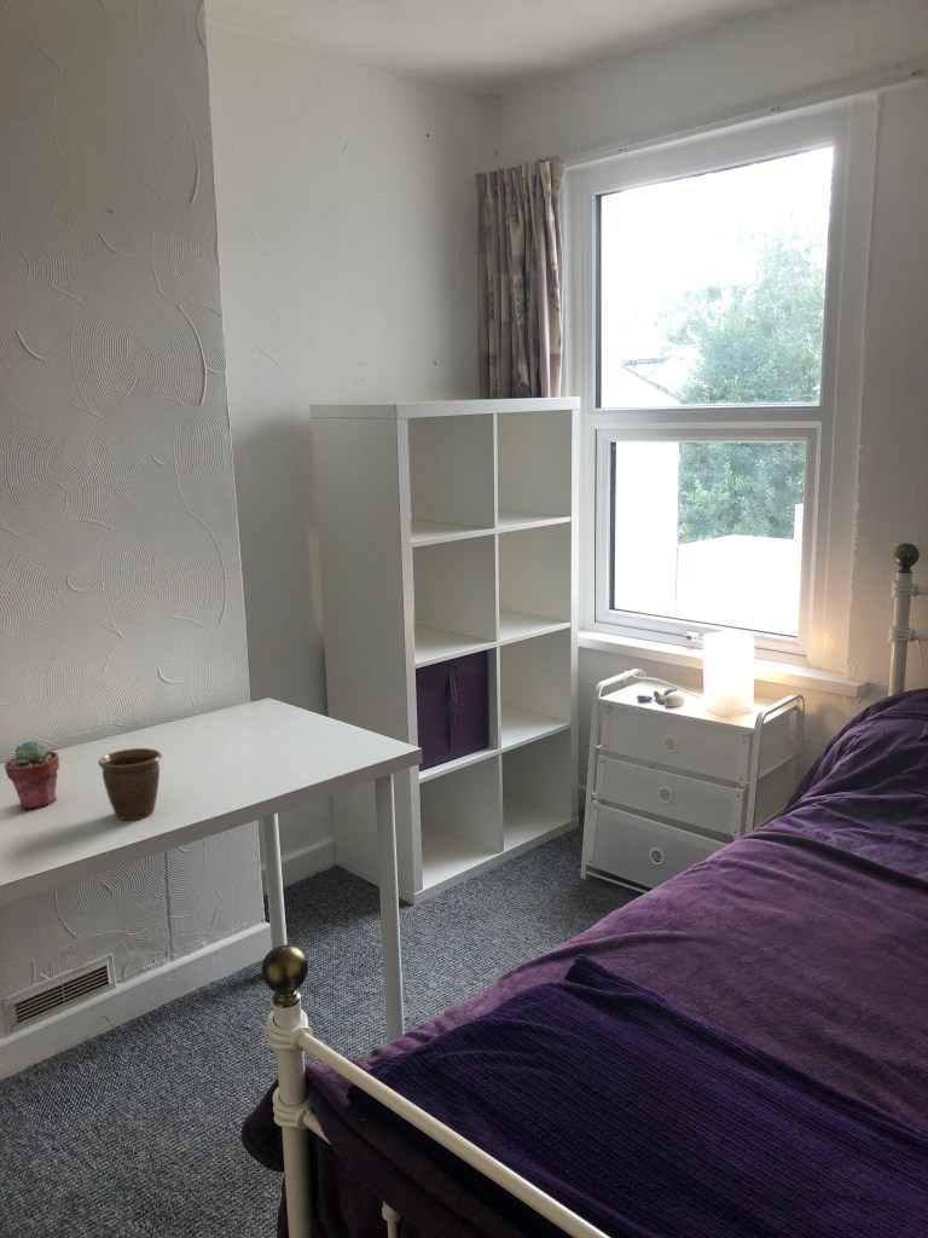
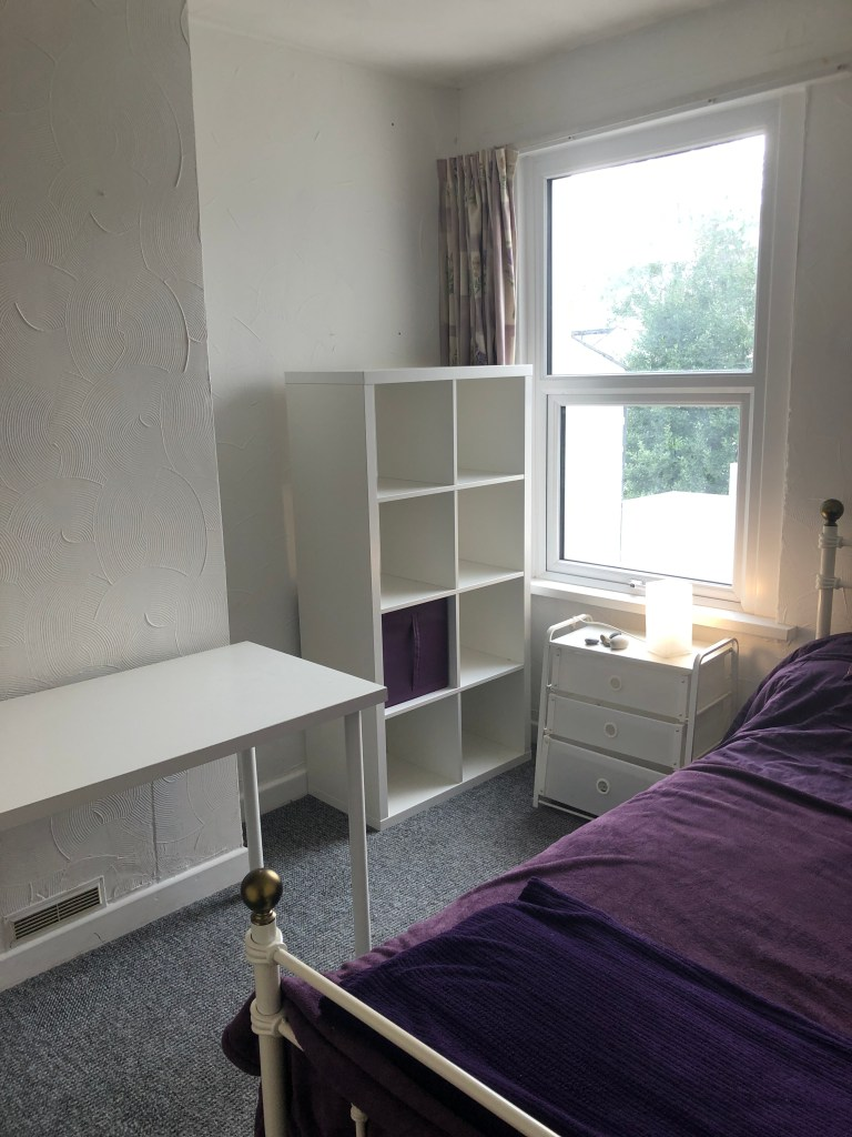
- potted succulent (33, 771)
- mug (133, 782)
